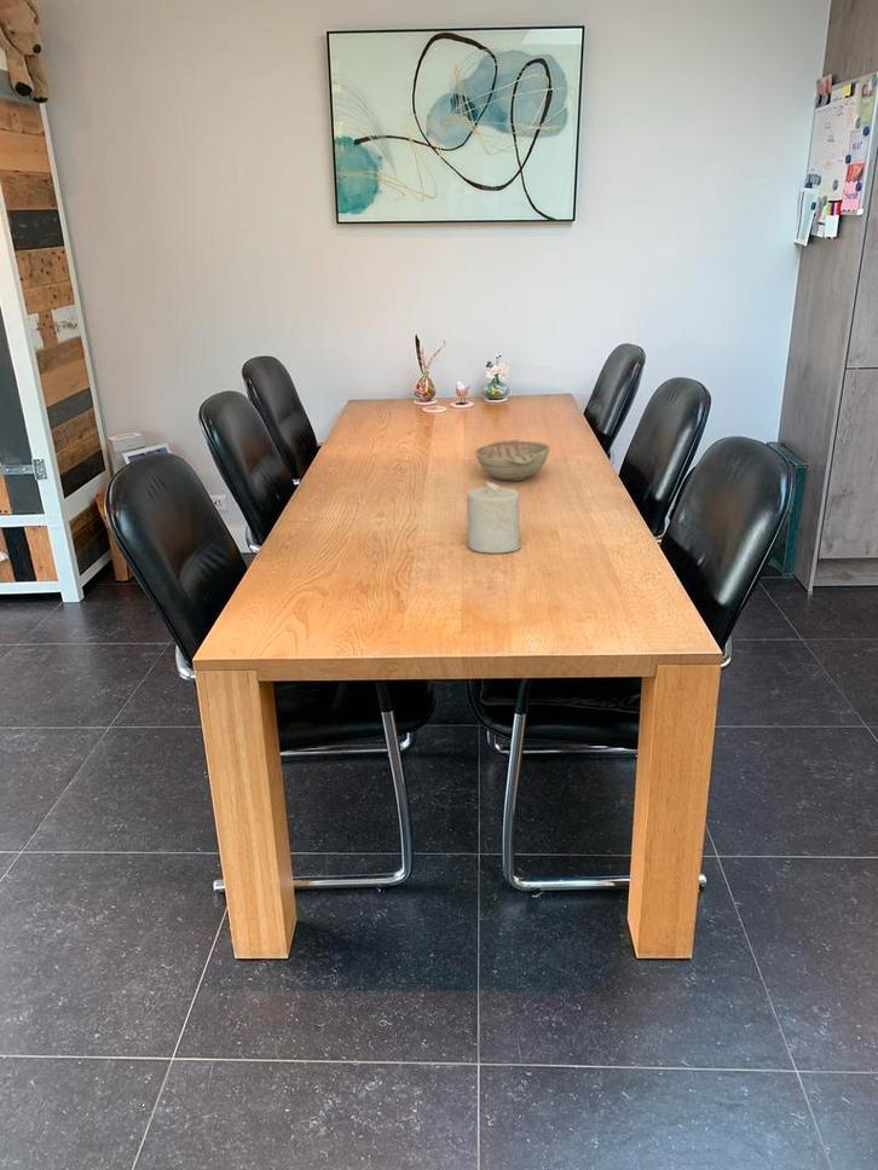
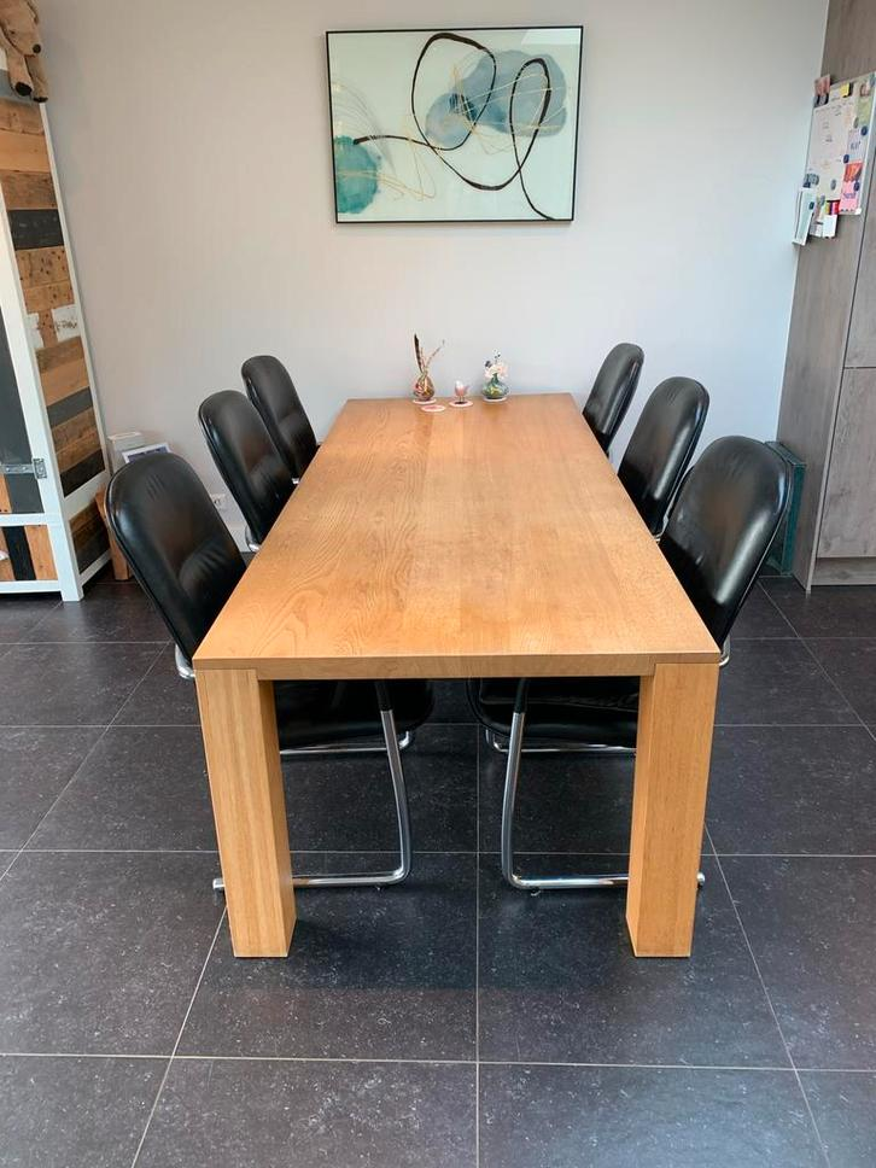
- candle (493, 514)
- decorative bowl (512, 462)
